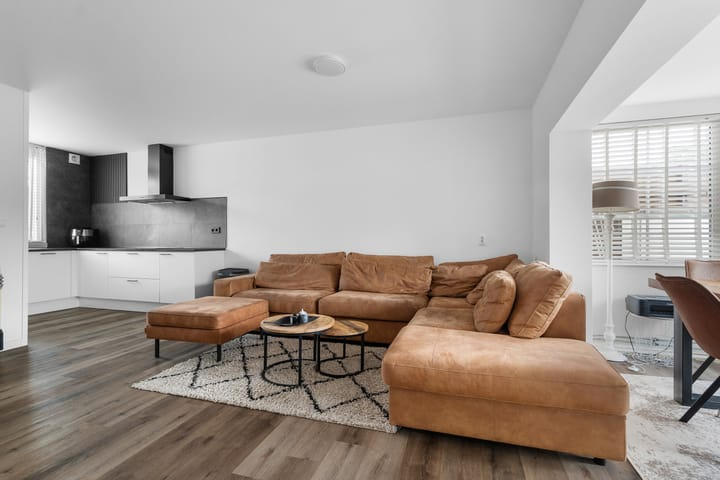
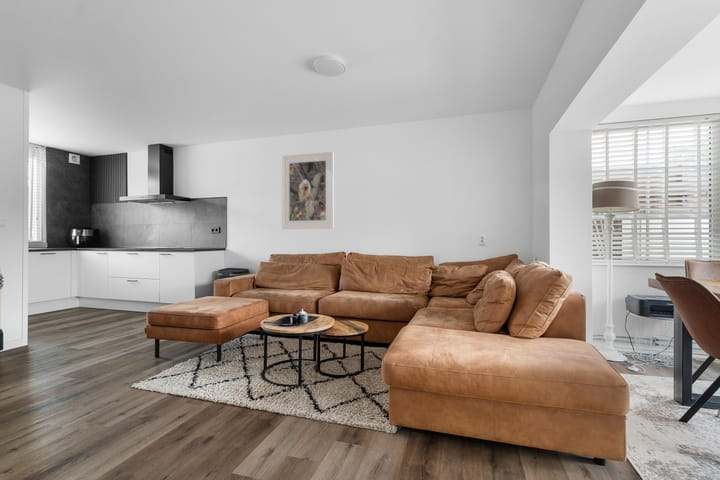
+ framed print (307, 191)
